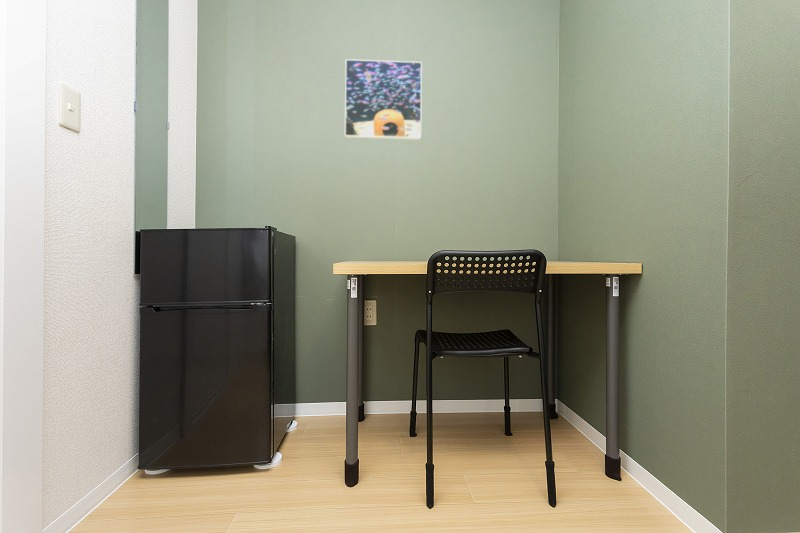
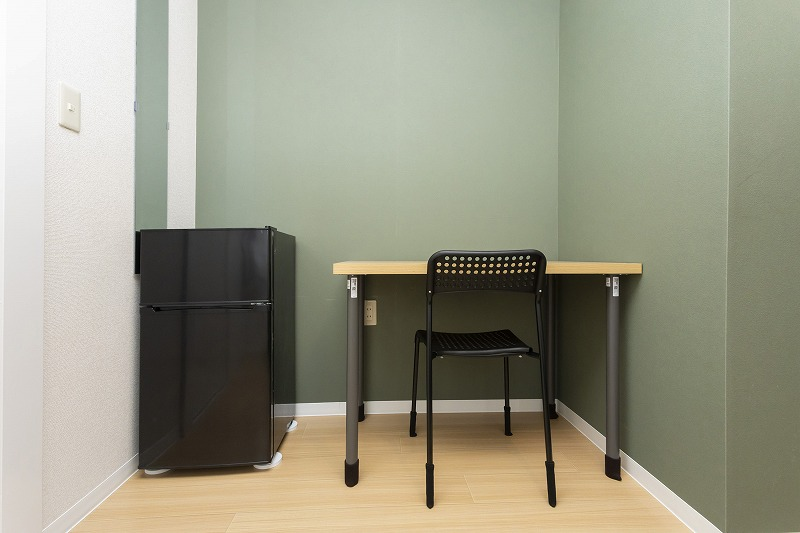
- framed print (383, 100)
